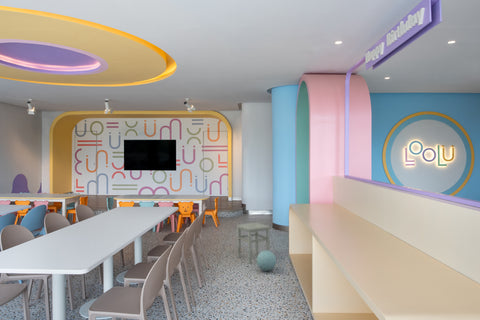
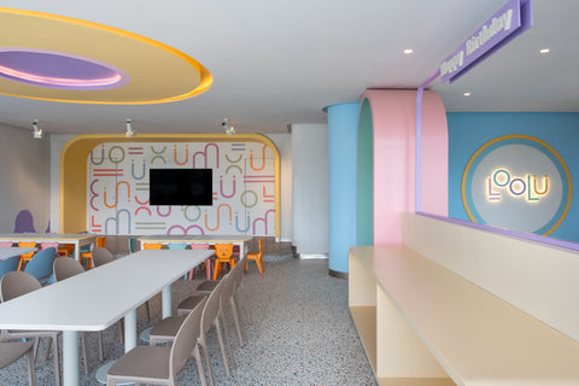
- stool (253, 241)
- ball (266, 260)
